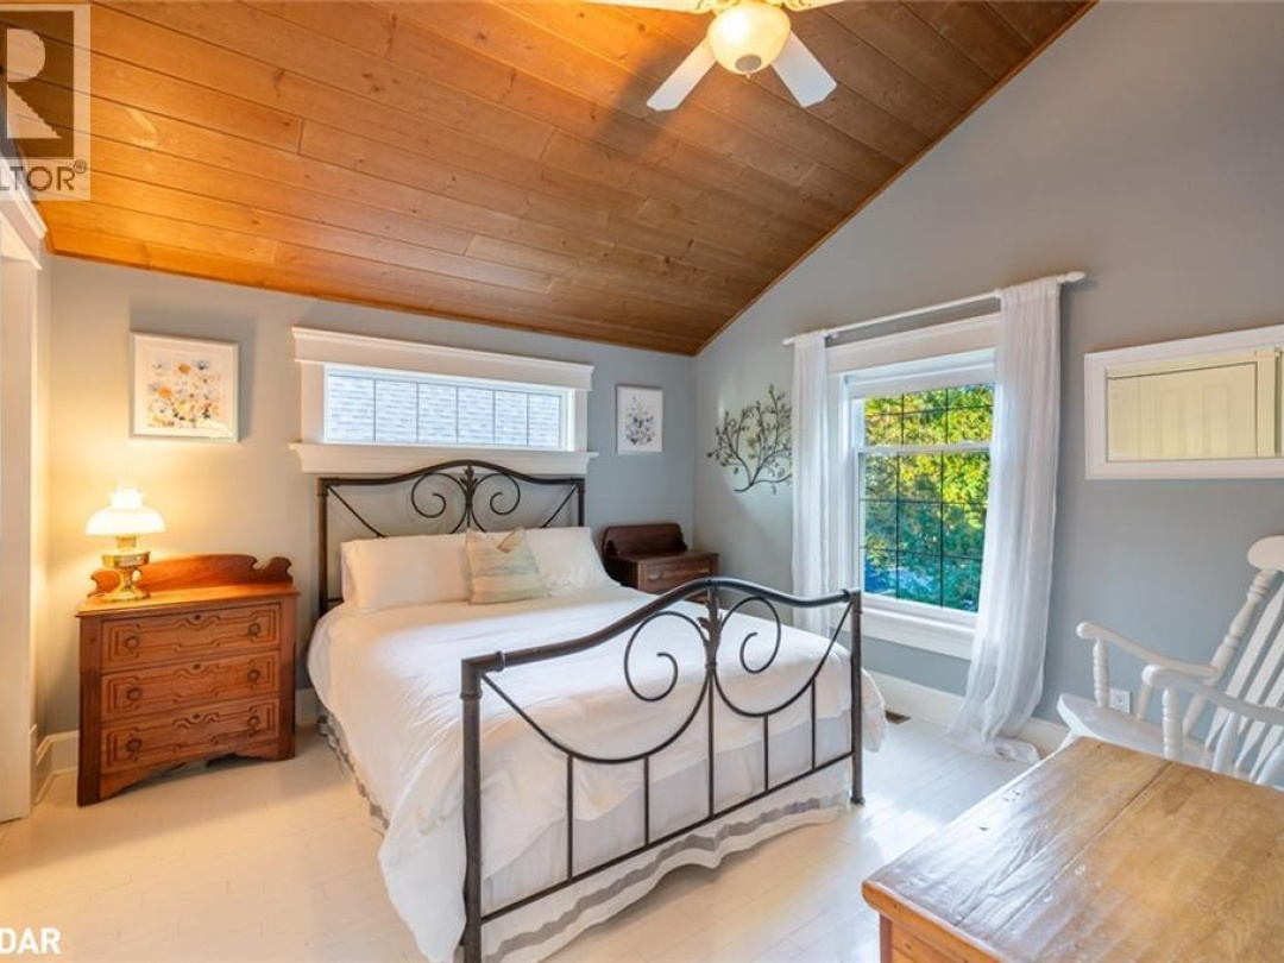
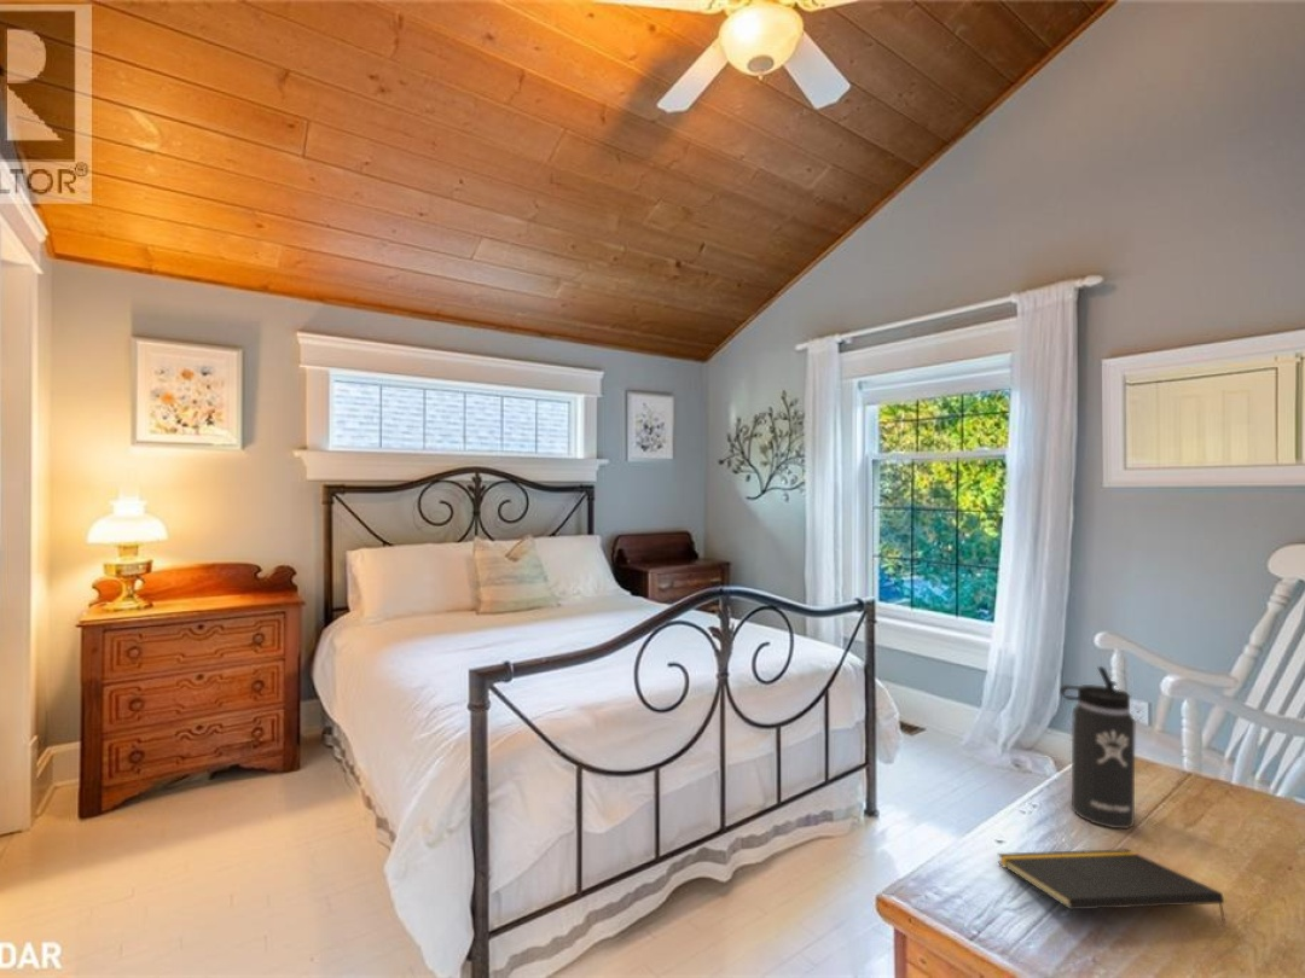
+ notepad (1101, 877)
+ thermos bottle (1096, 740)
